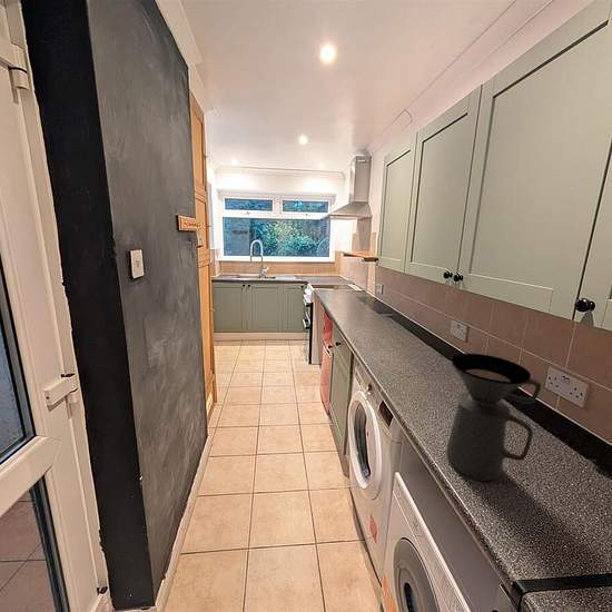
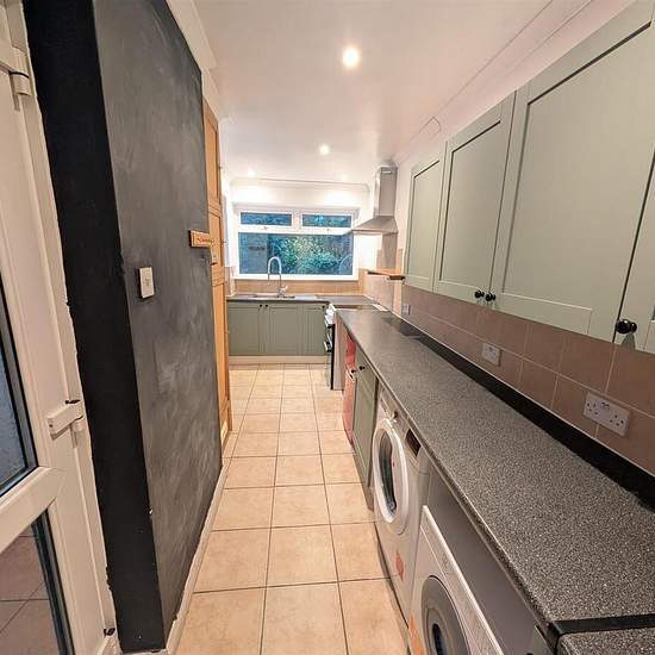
- coffee maker (480, 416)
